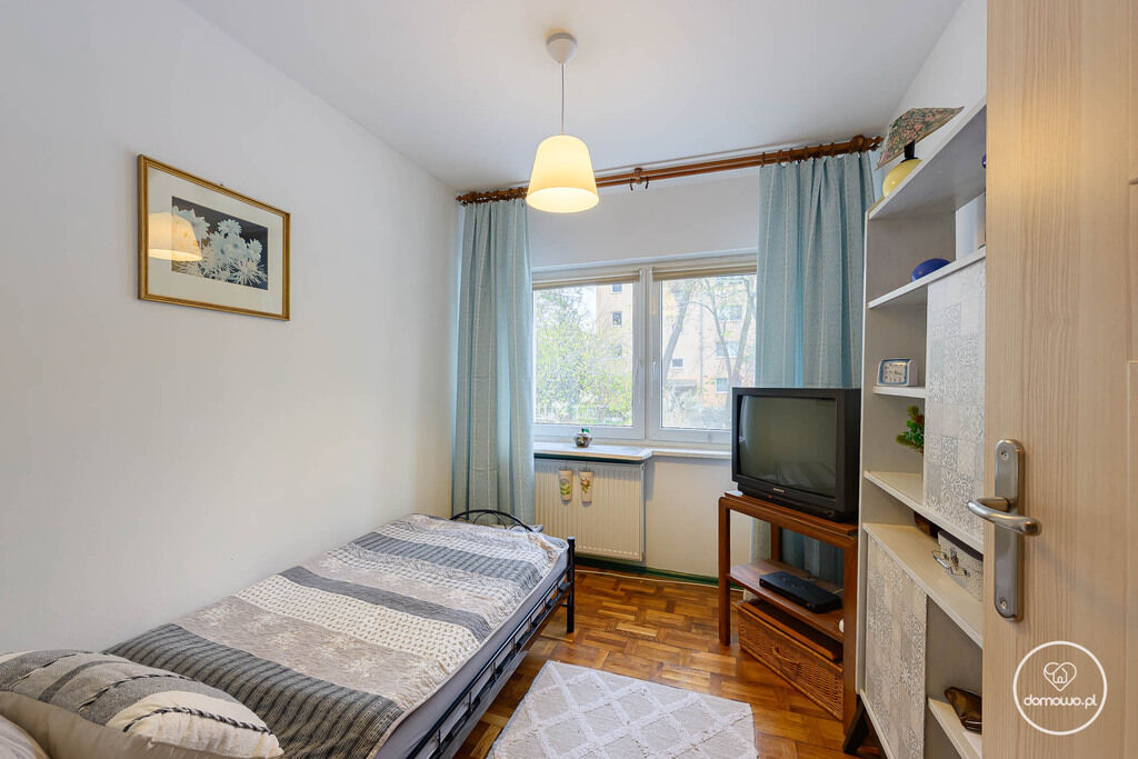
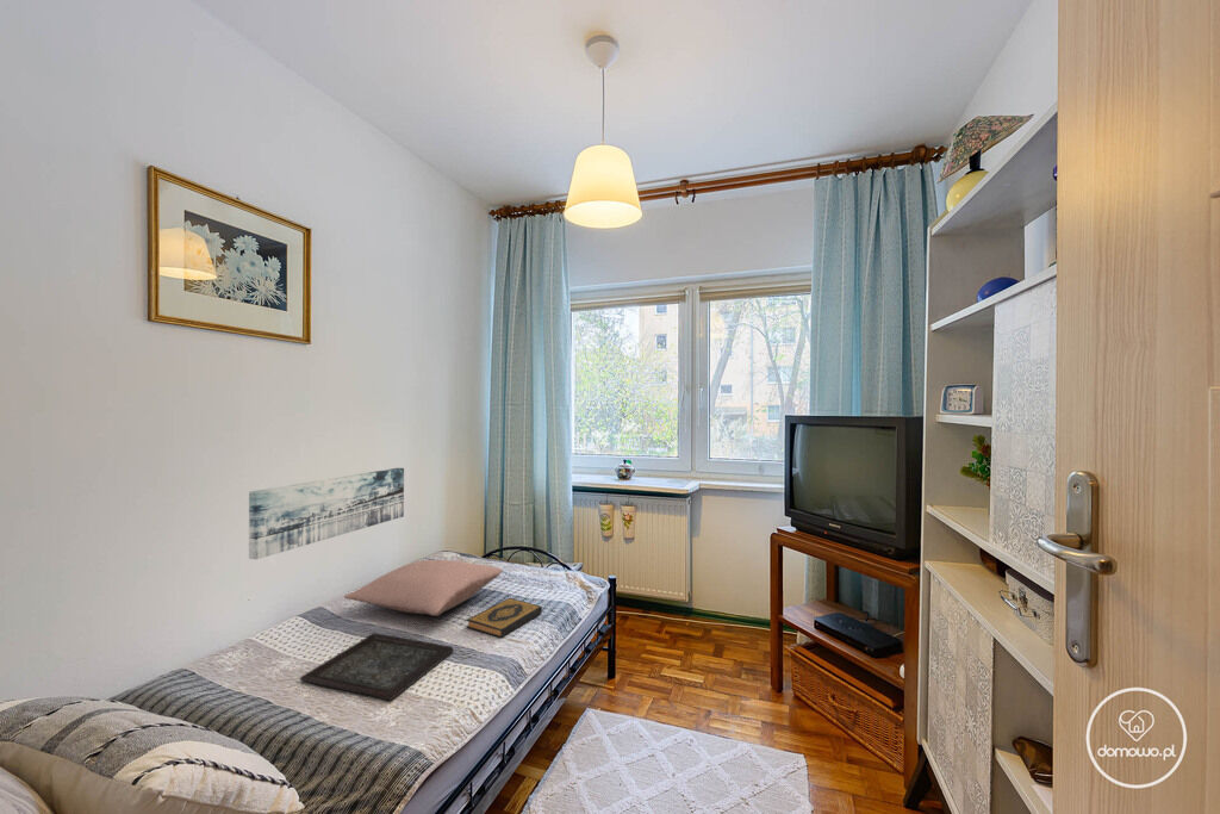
+ tray (380, 663)
+ pillow (428, 584)
+ hardback book (505, 616)
+ wall art (338, 505)
